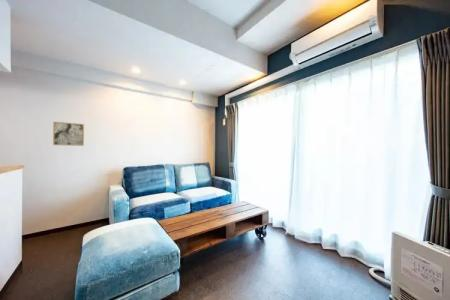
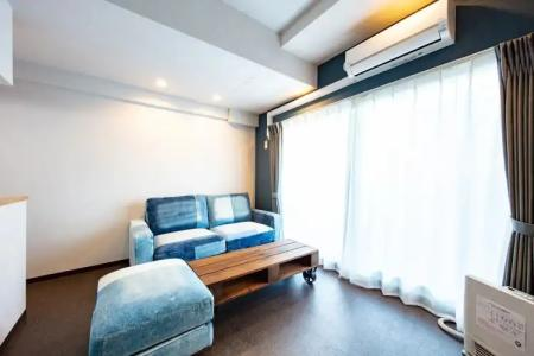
- wall art (69, 134)
